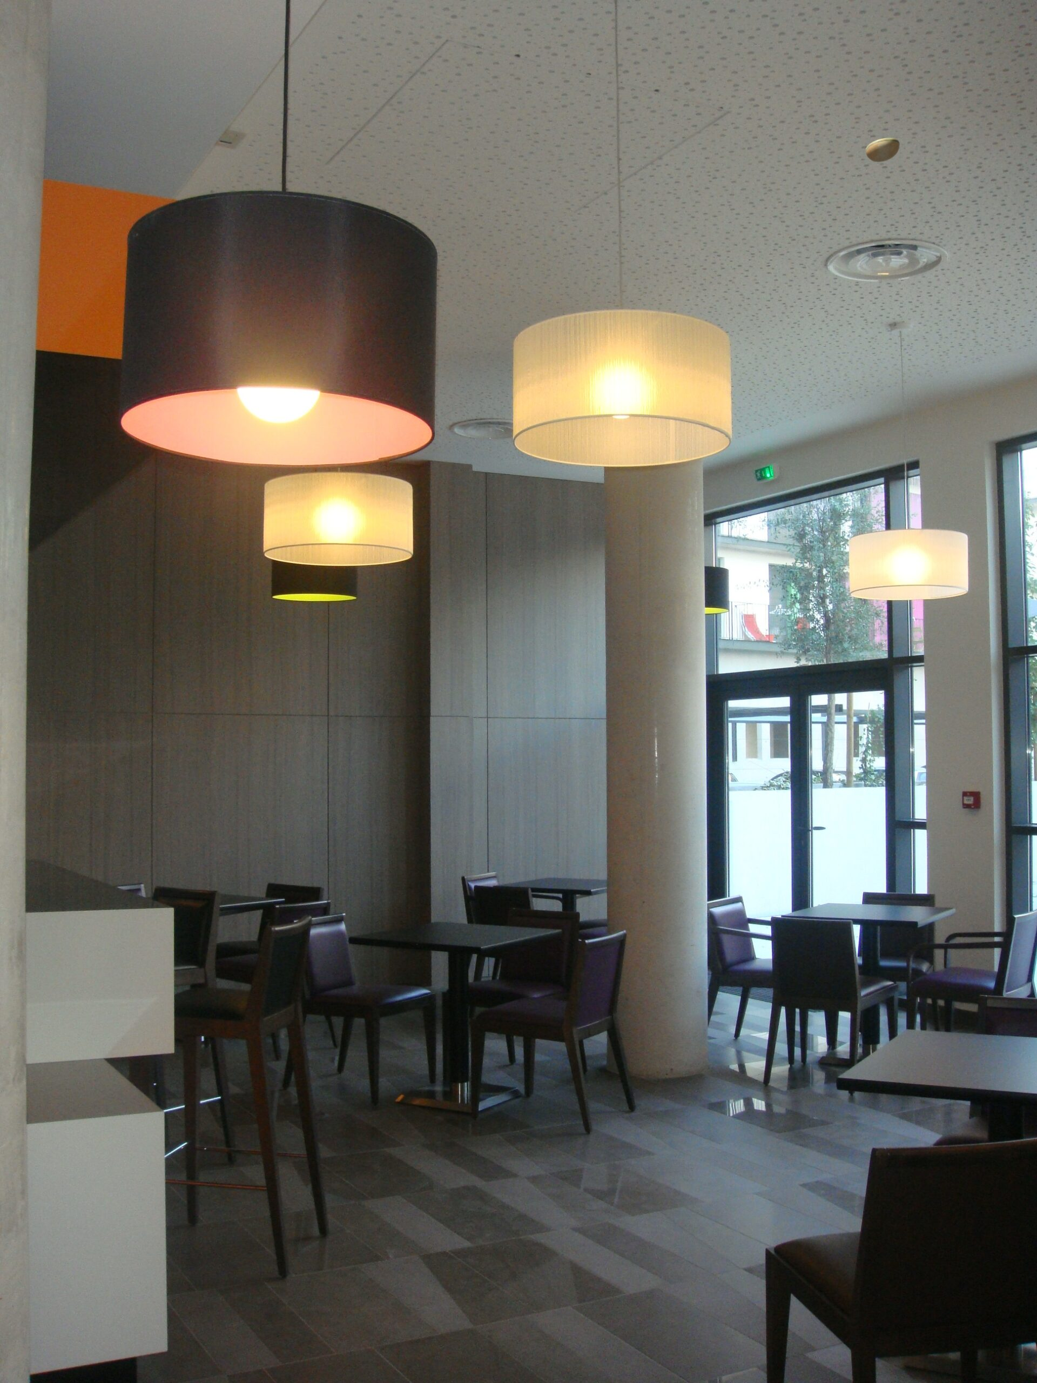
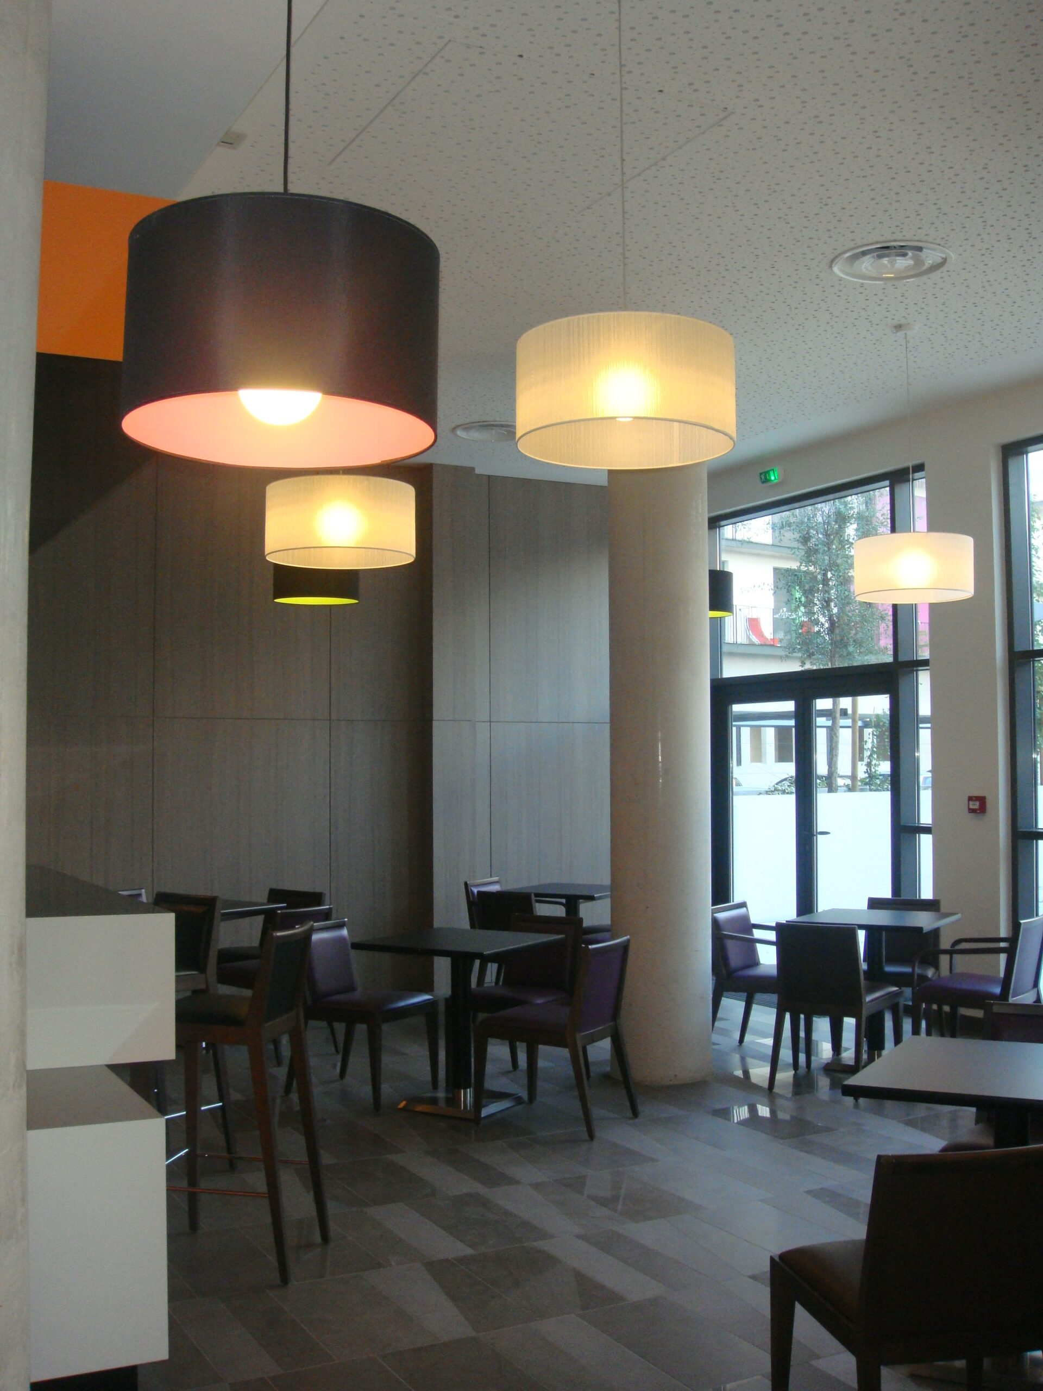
- smoke detector (882, 149)
